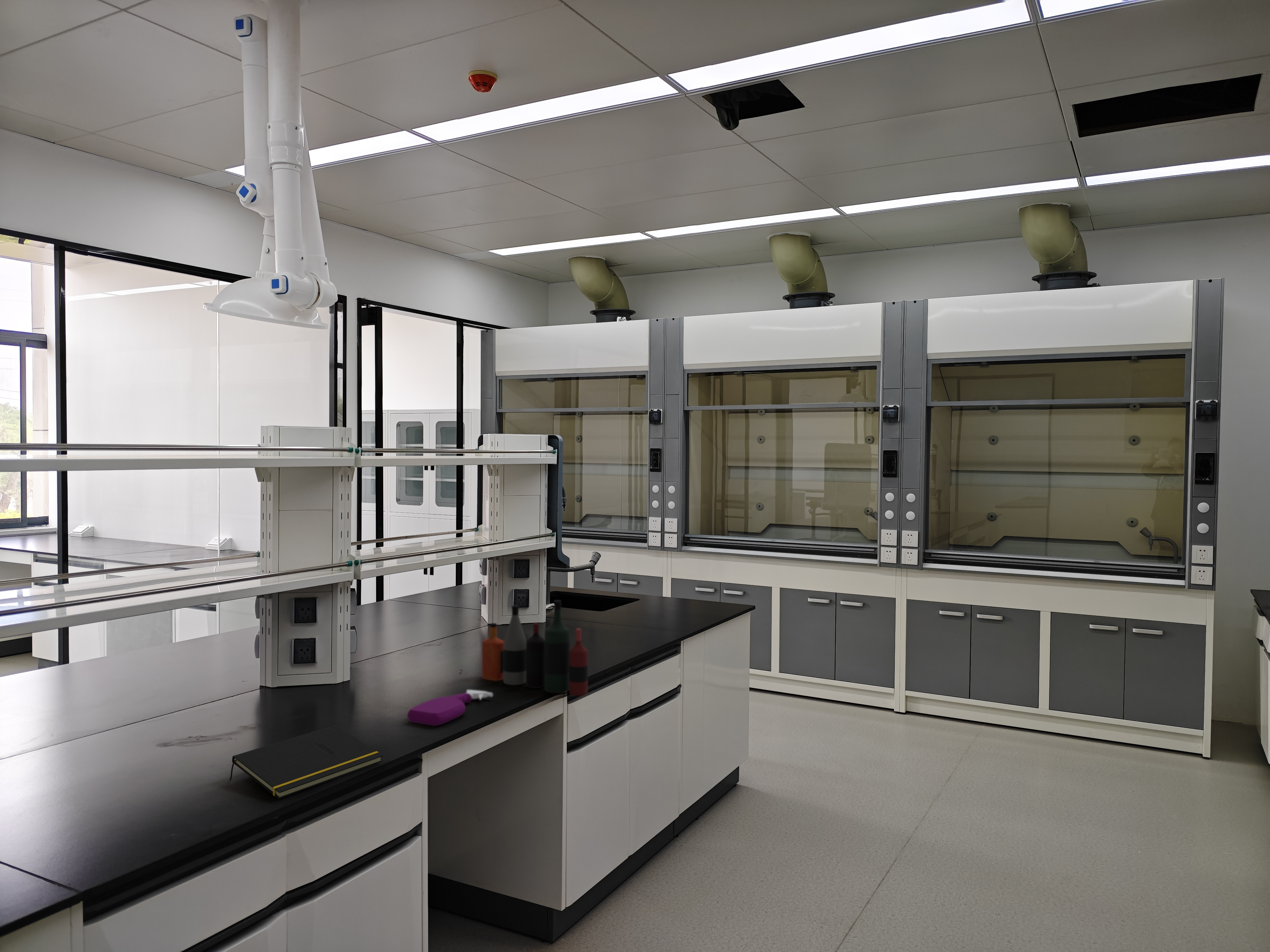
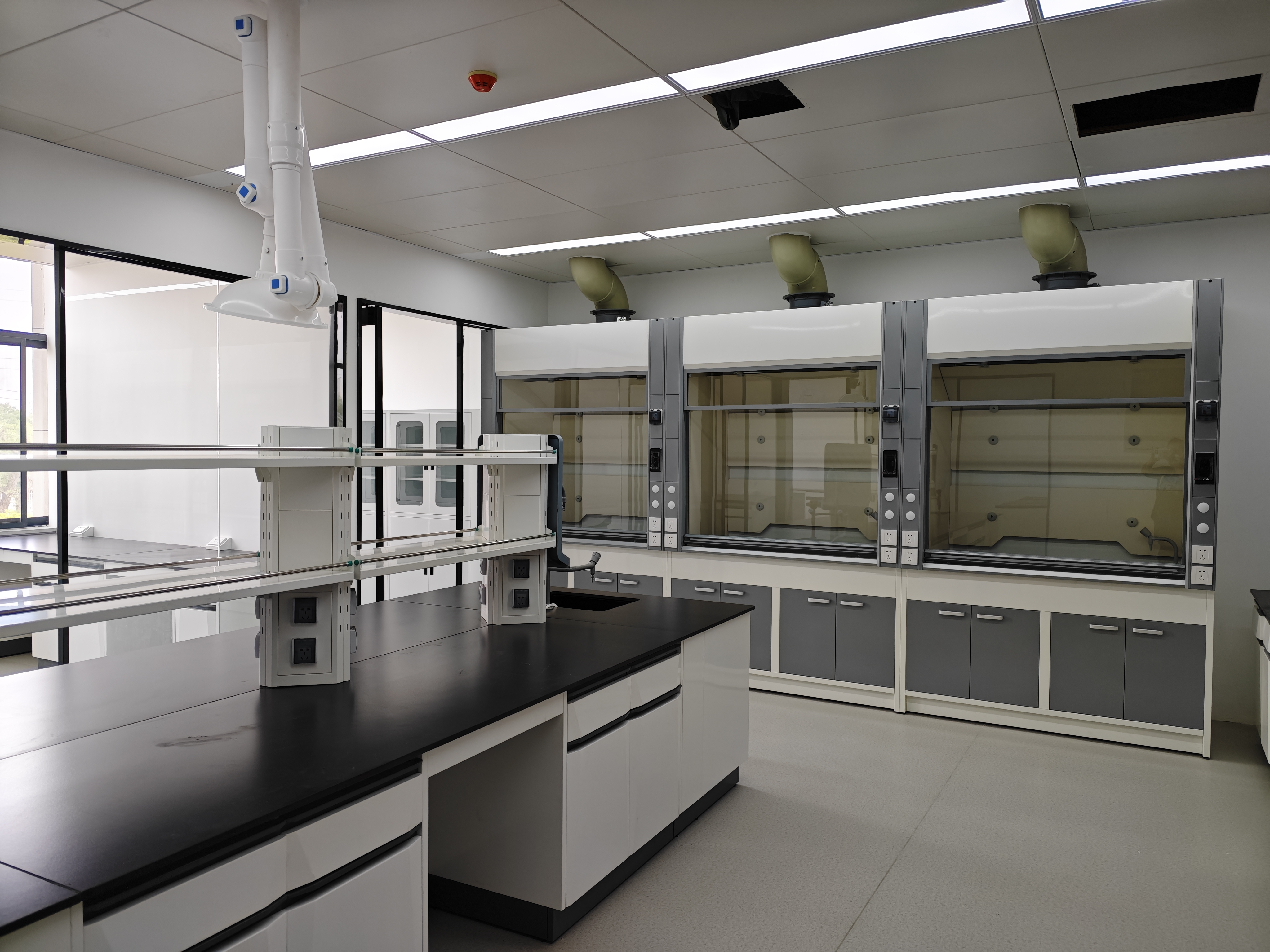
- spray bottle (452, 704)
- notepad (309, 759)
- bottle collection (533, 642)
